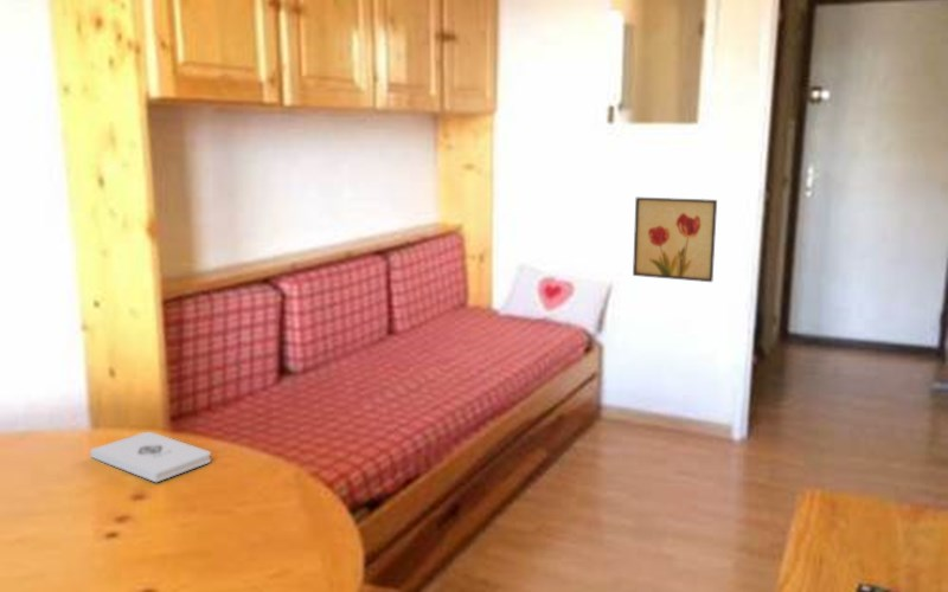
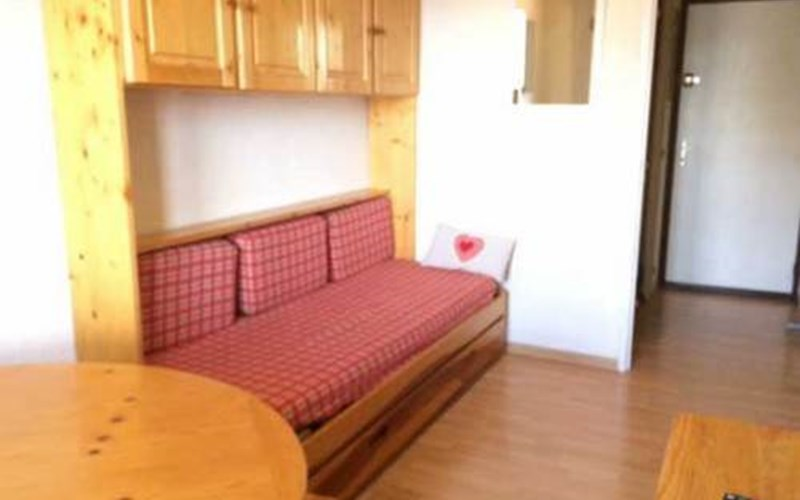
- notepad (152, 455)
- wall art (674, 238)
